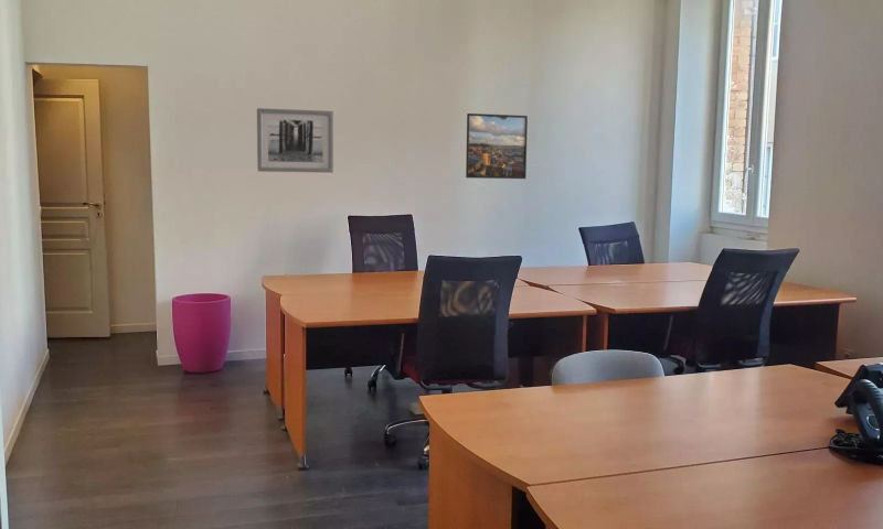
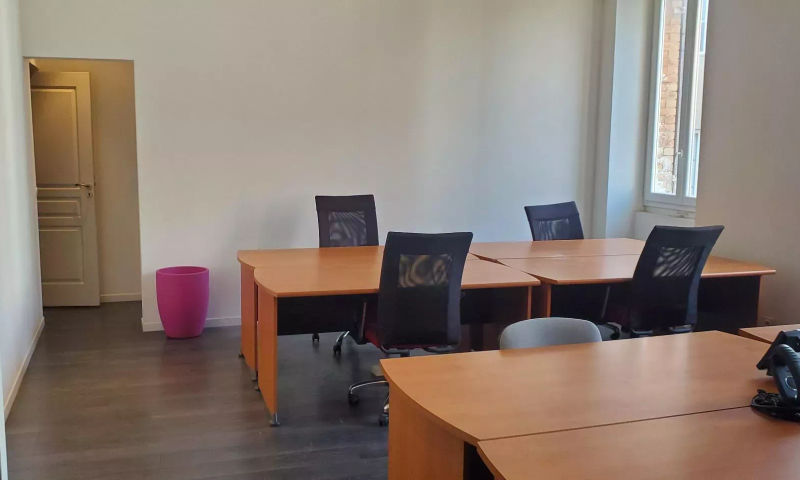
- wall art (295, 141)
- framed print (497, 147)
